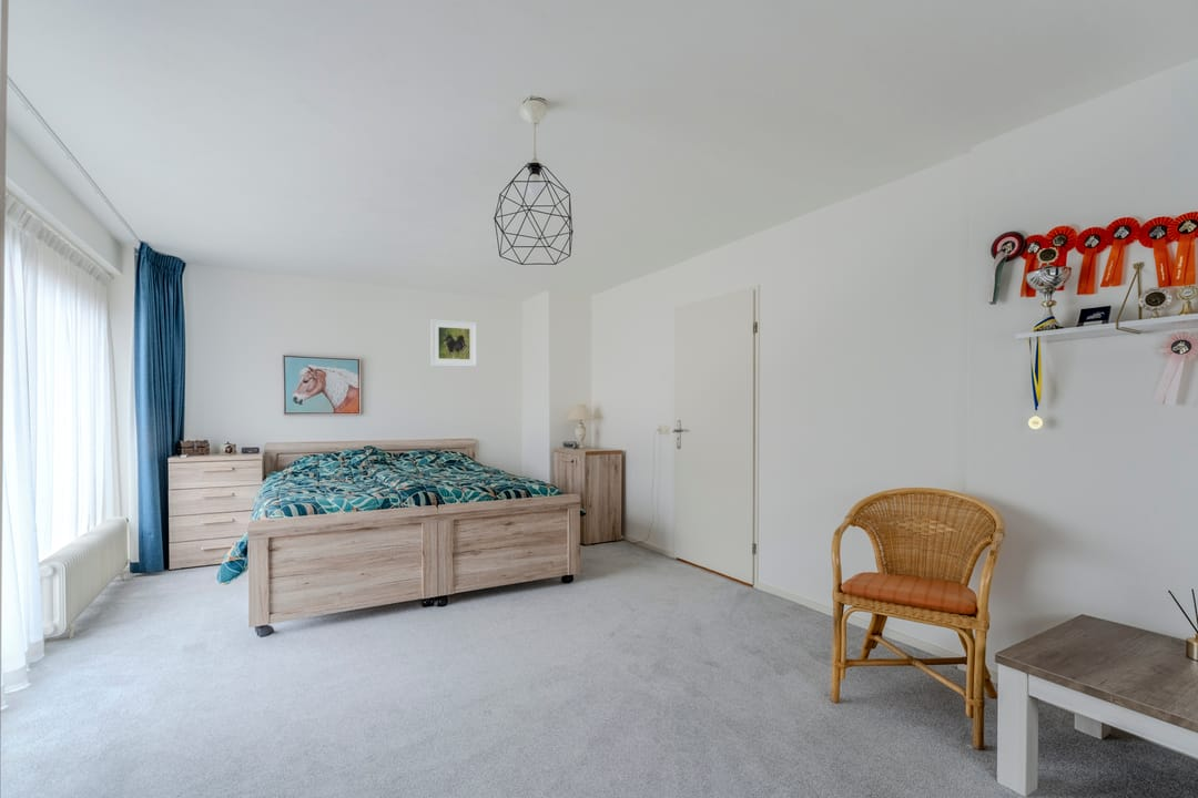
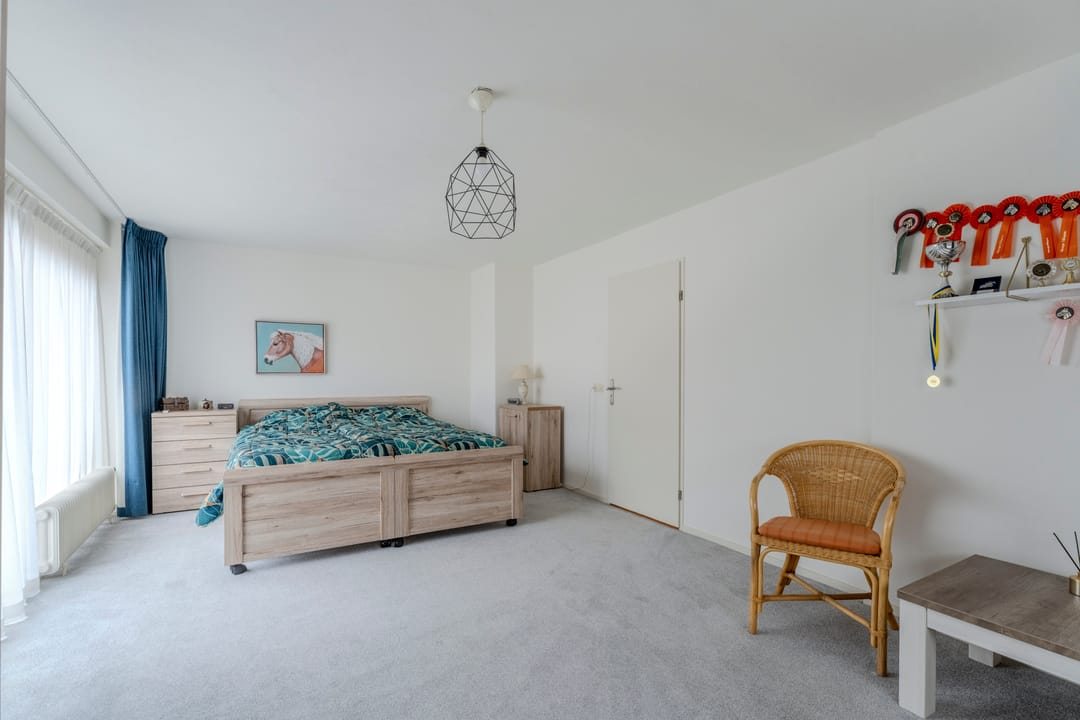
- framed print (454, 342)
